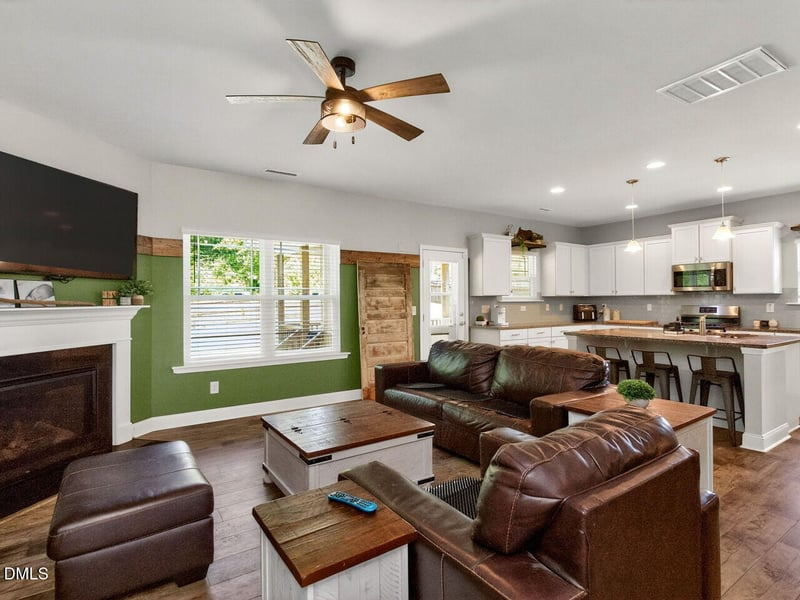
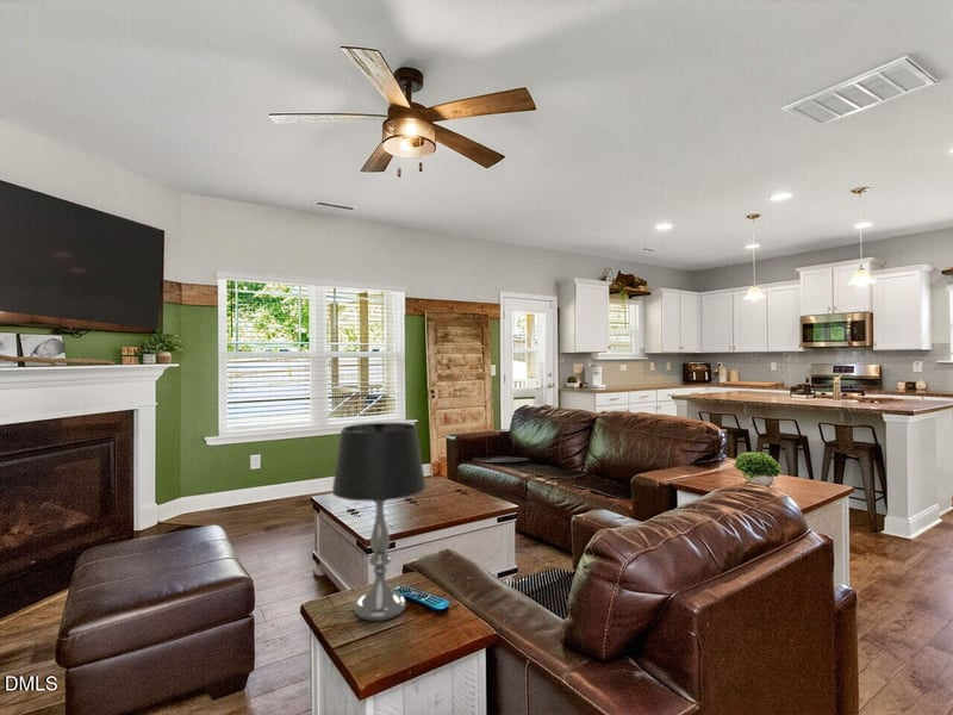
+ table lamp (379, 517)
